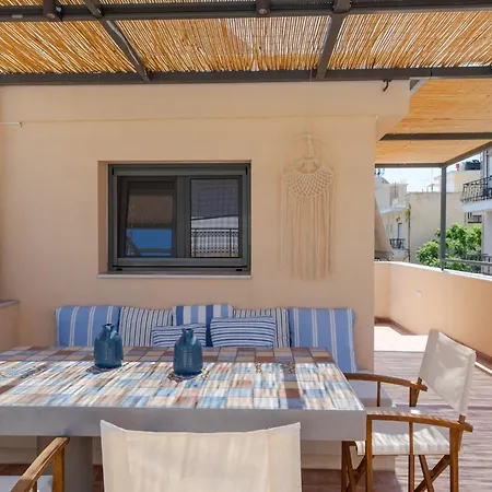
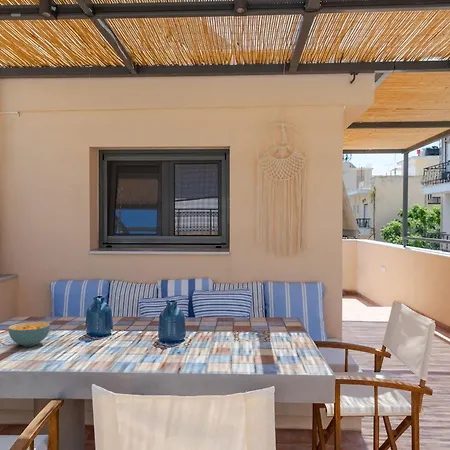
+ cereal bowl (29, 335)
